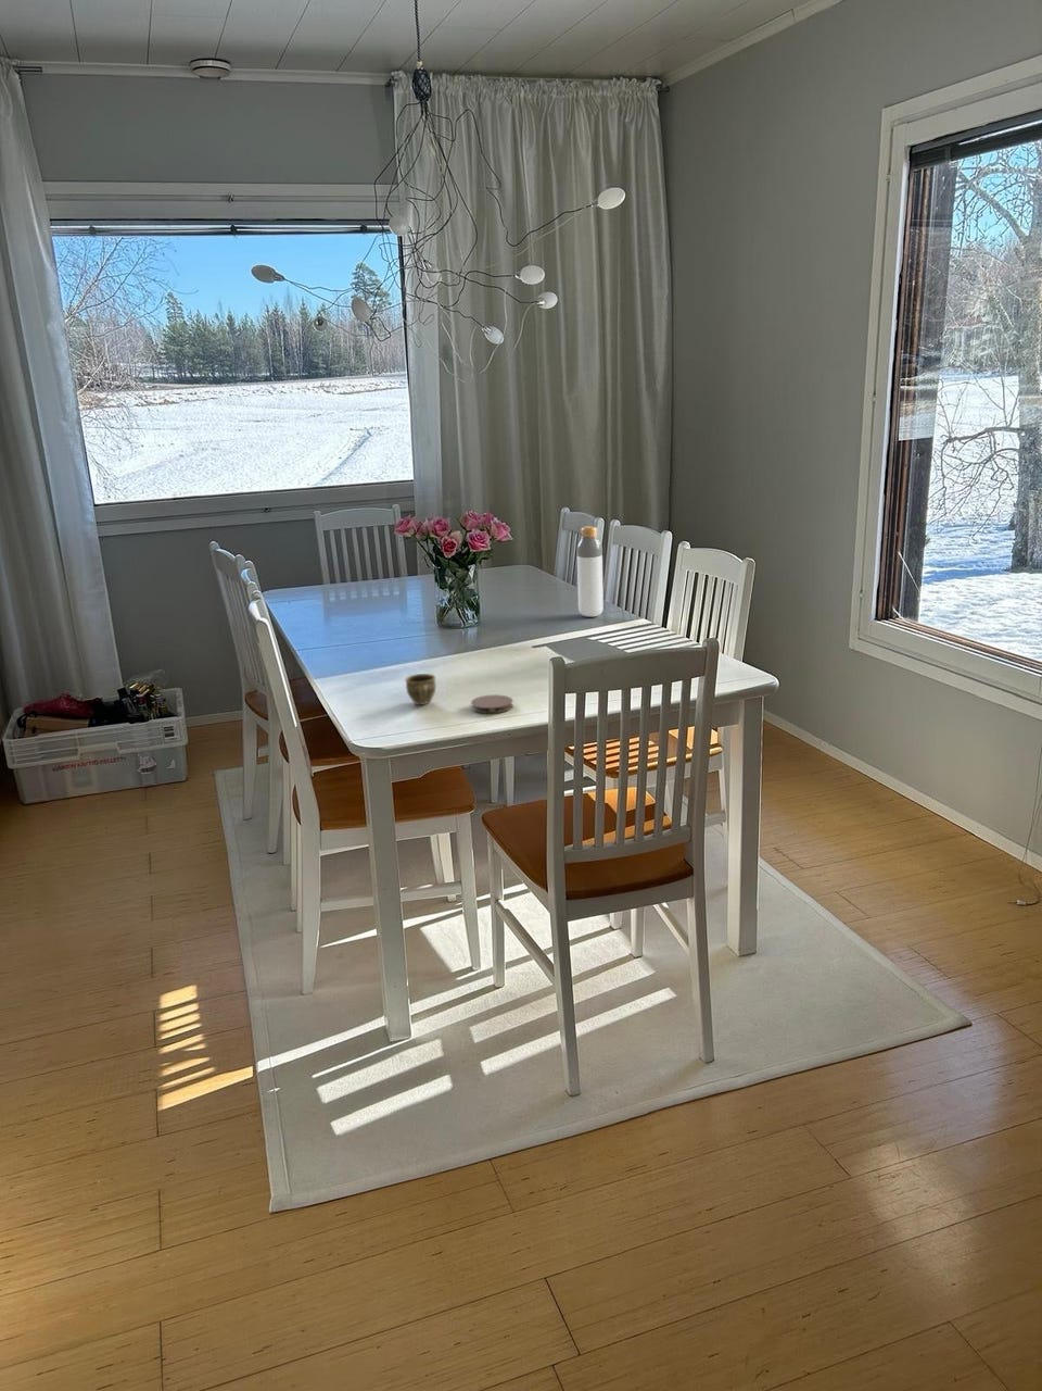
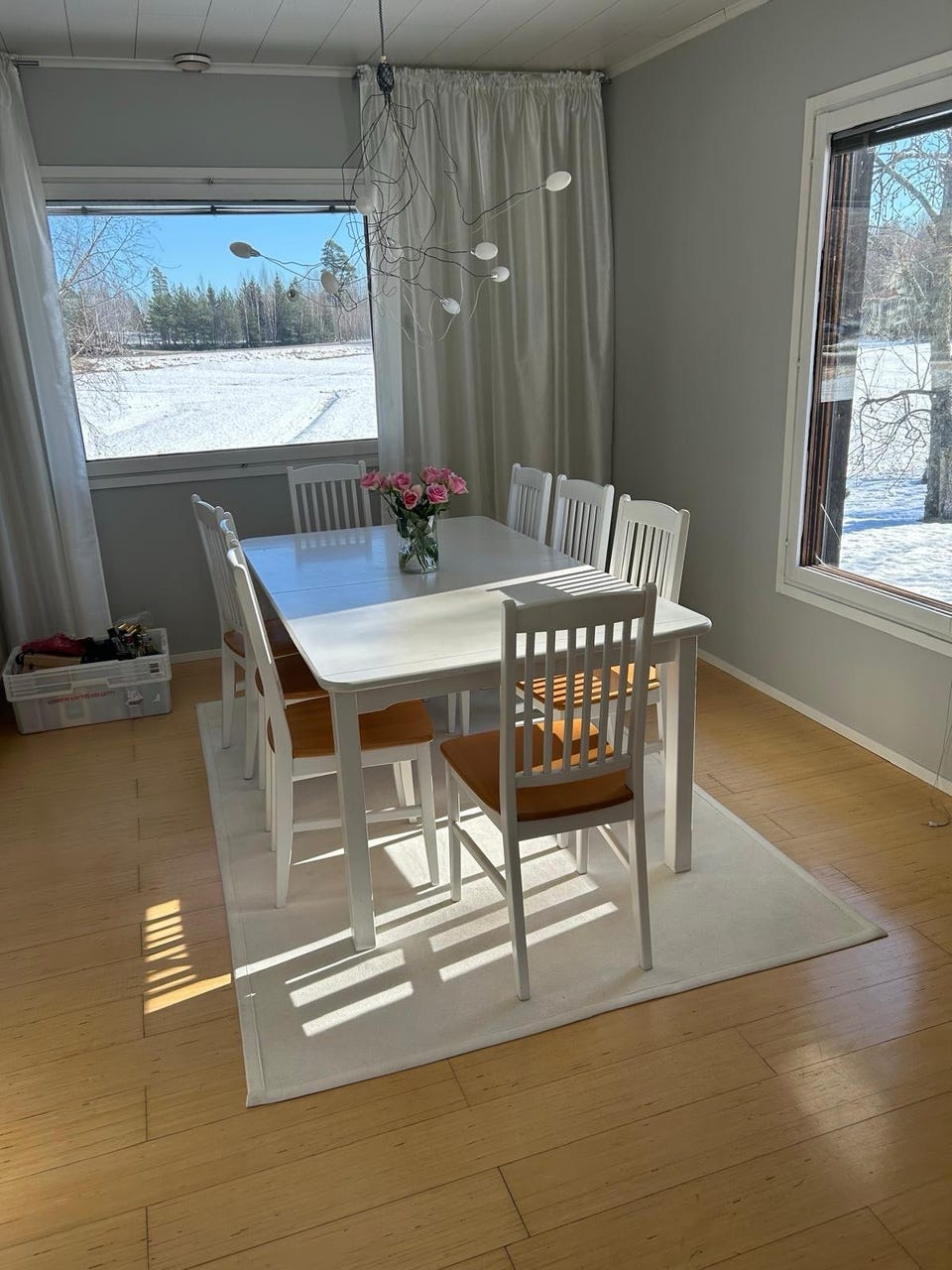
- bottle (589, 572)
- cup (420, 691)
- coaster (491, 703)
